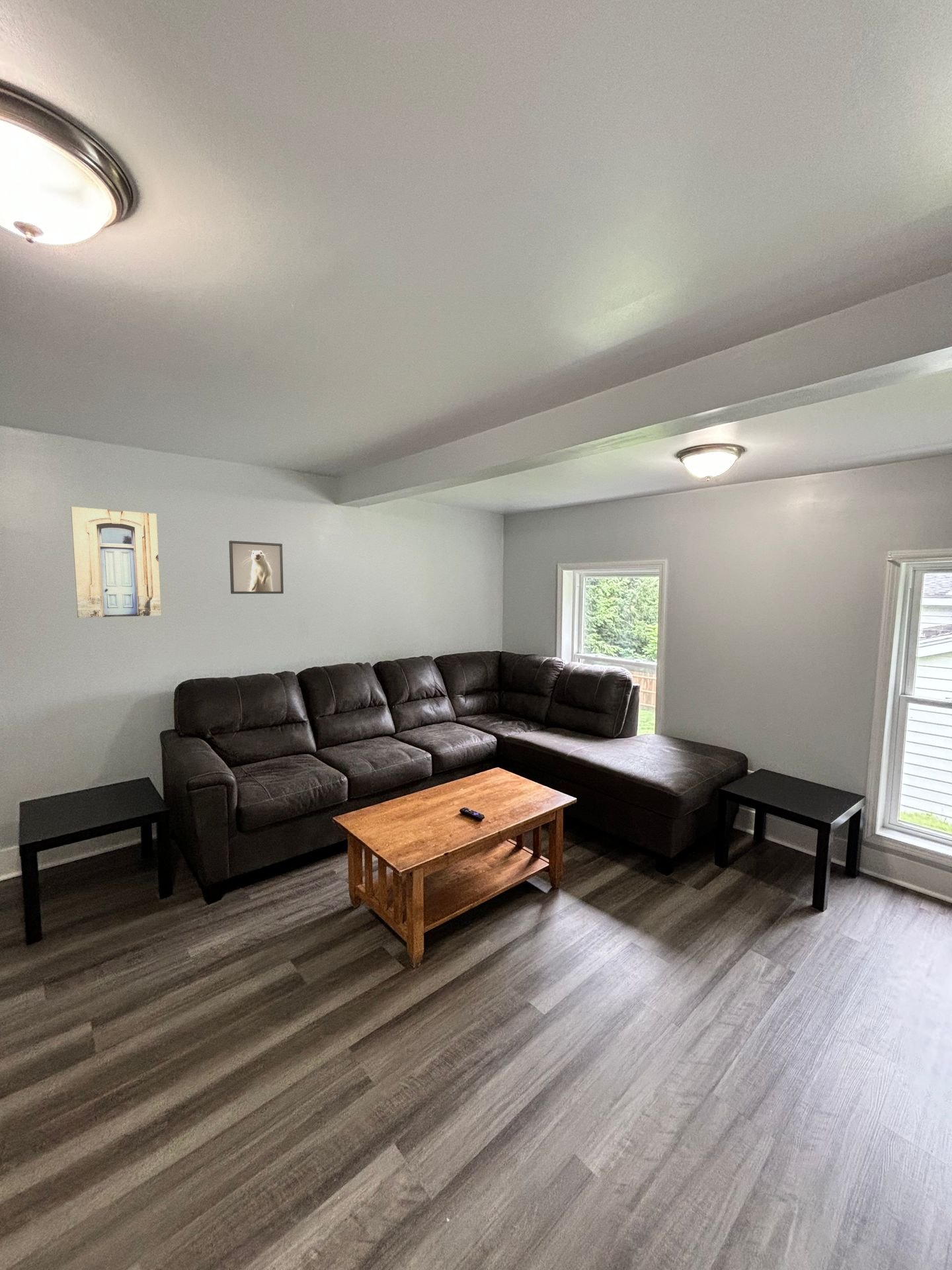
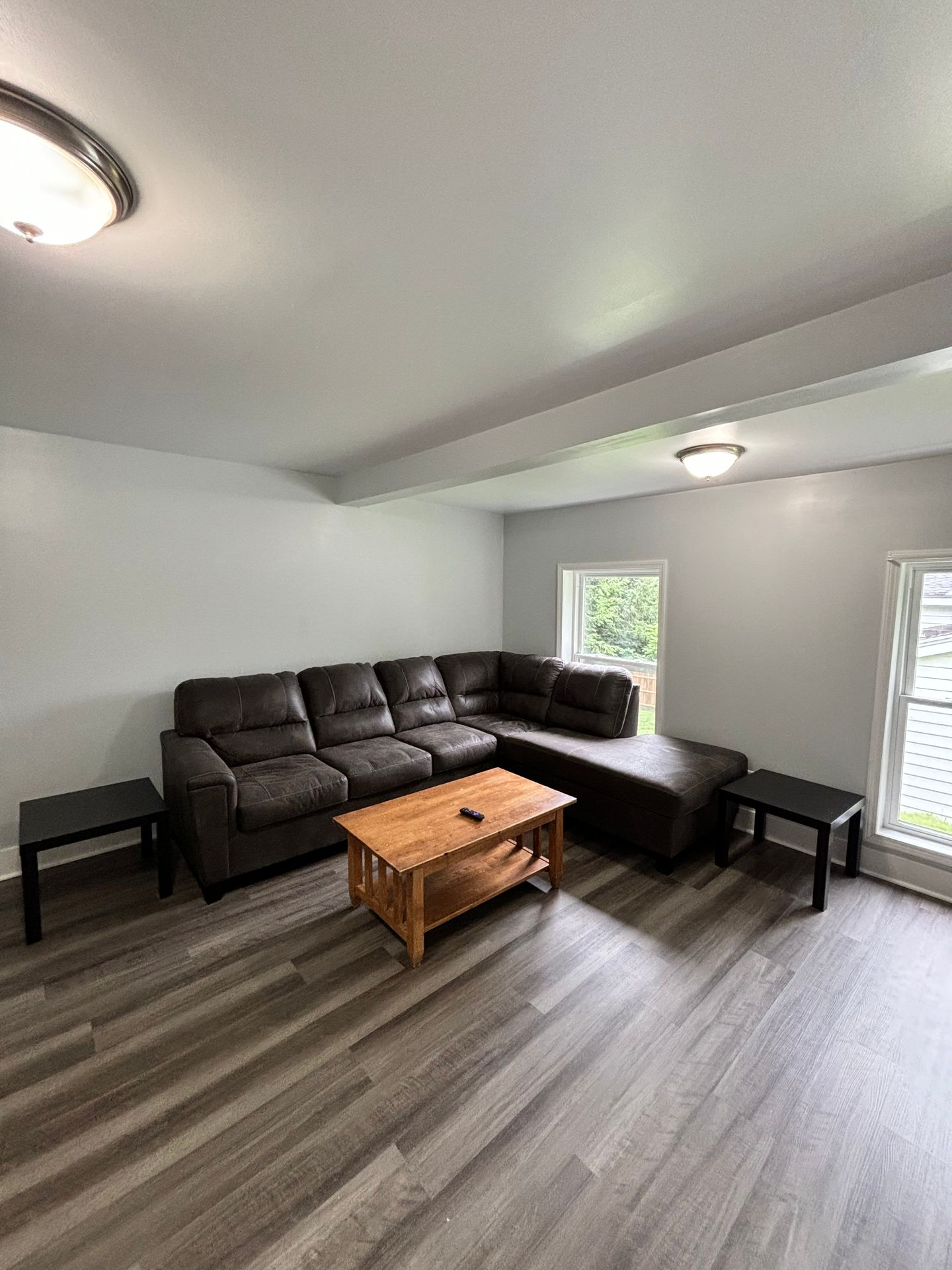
- wall art (118, 564)
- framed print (257, 568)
